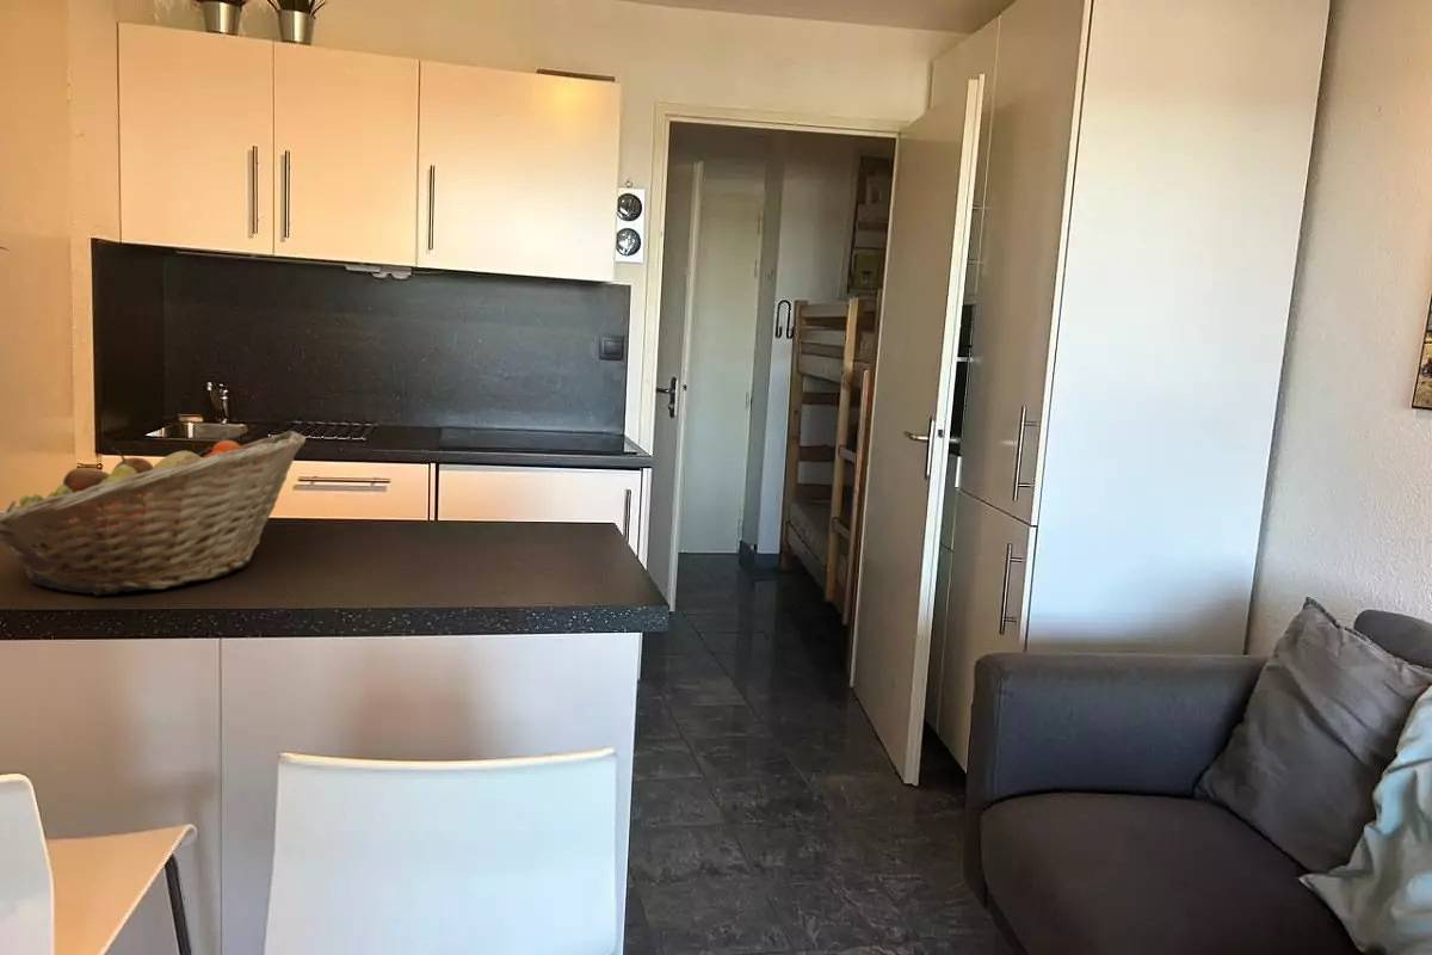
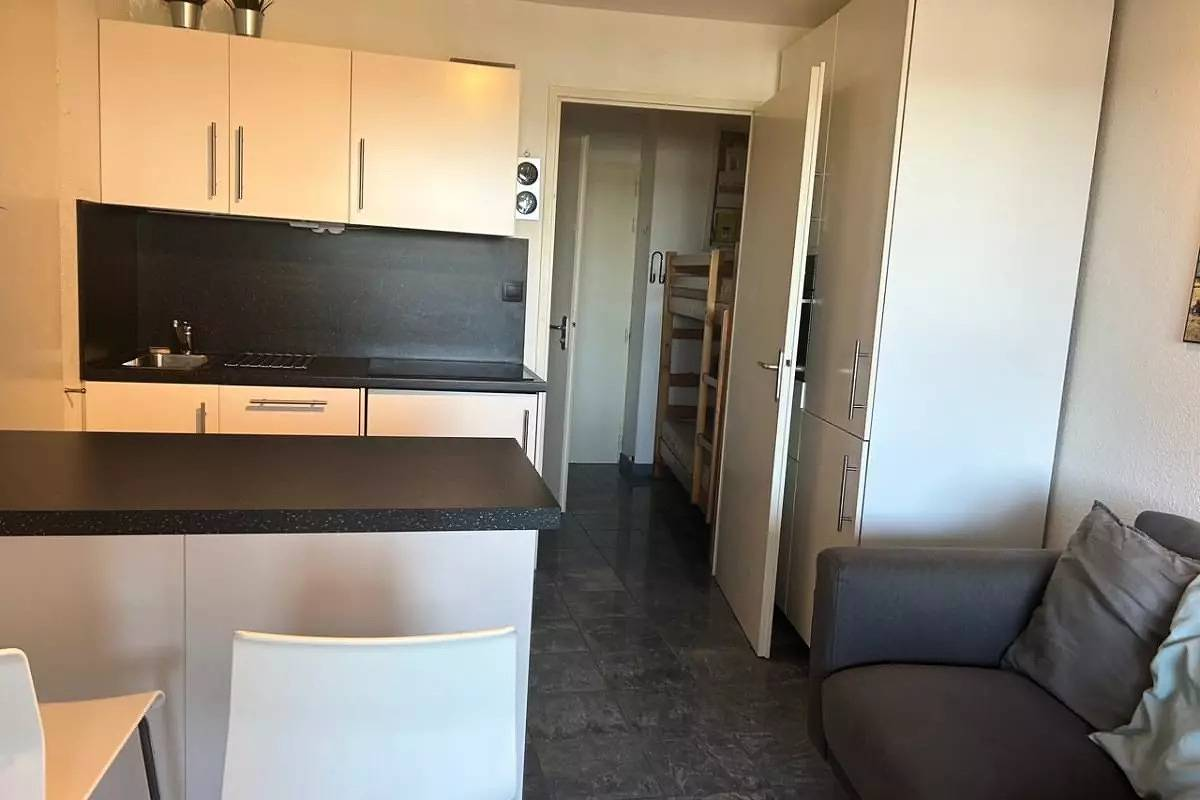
- fruit basket (161, 500)
